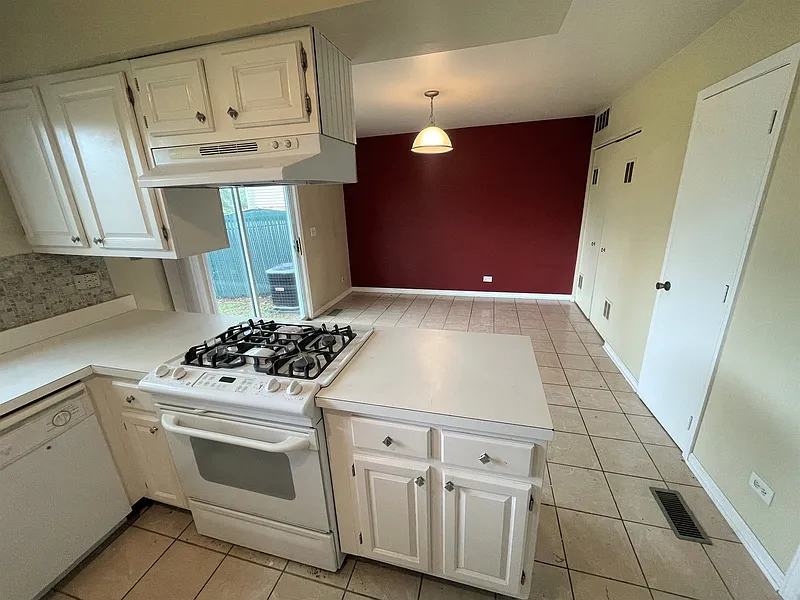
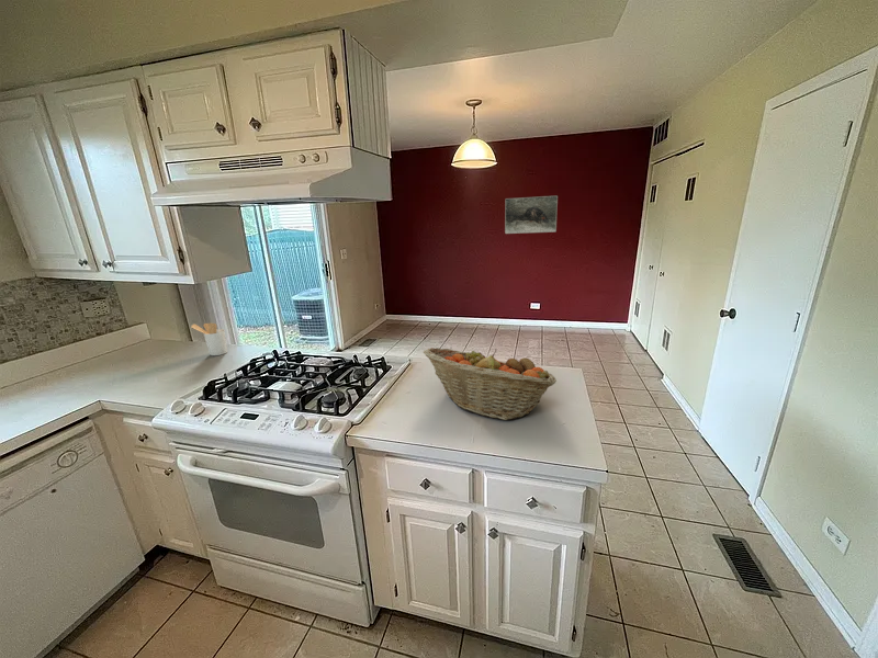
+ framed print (530, 215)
+ fruit basket (486, 374)
+ utensil holder (210, 338)
